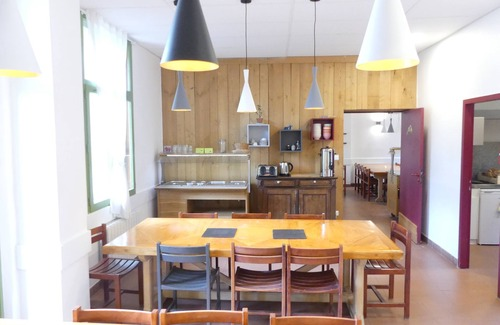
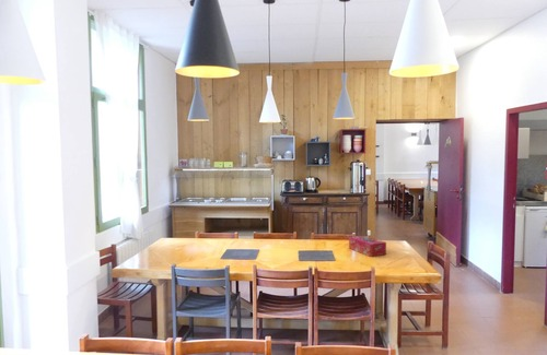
+ tissue box (366, 245)
